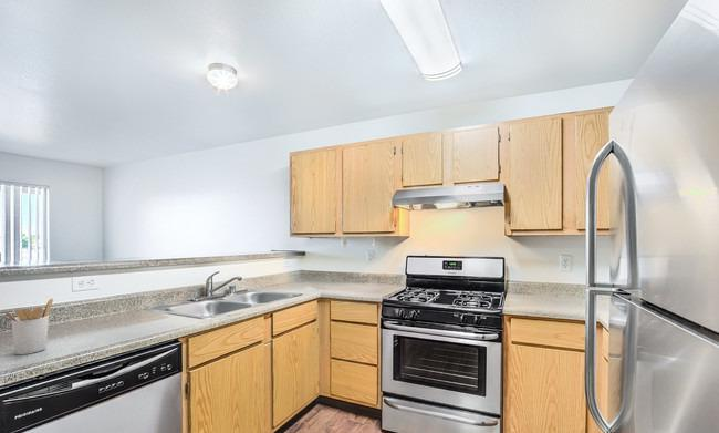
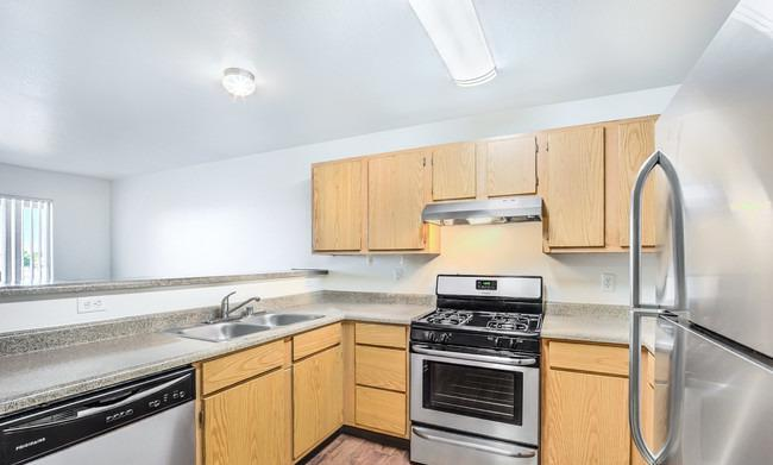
- utensil holder (30, 327)
